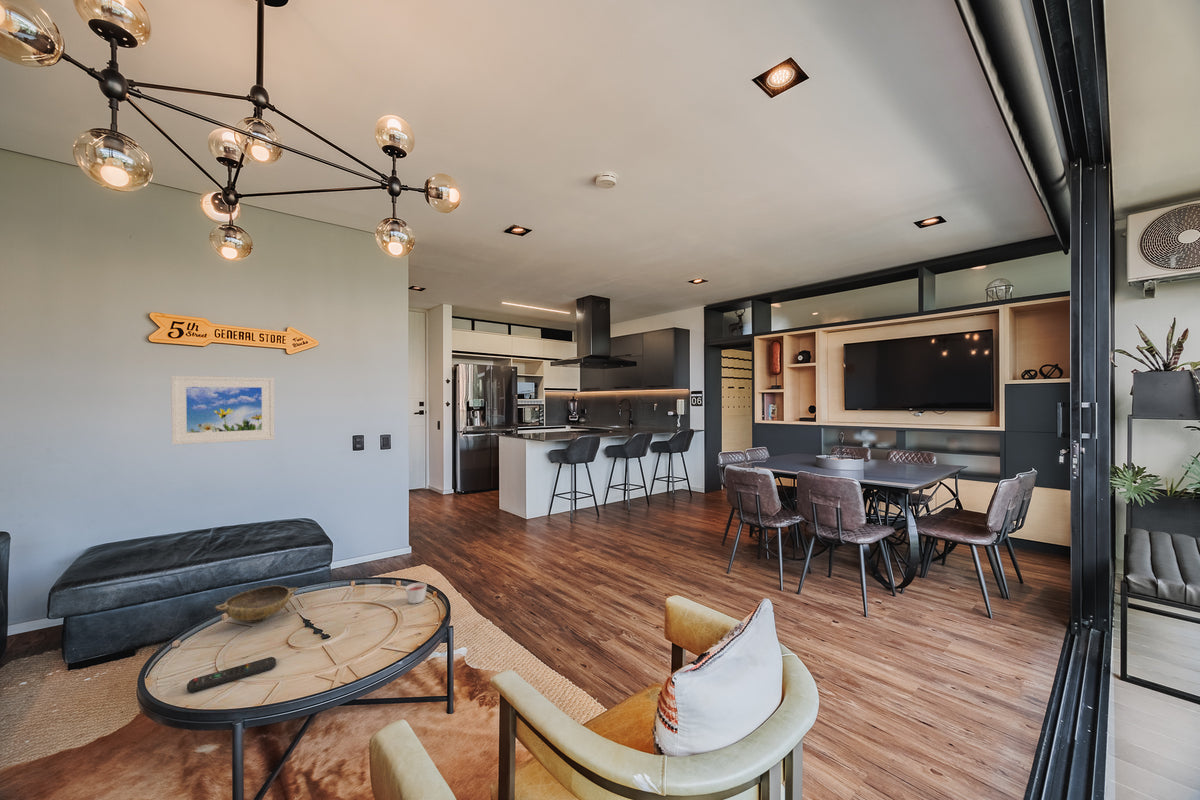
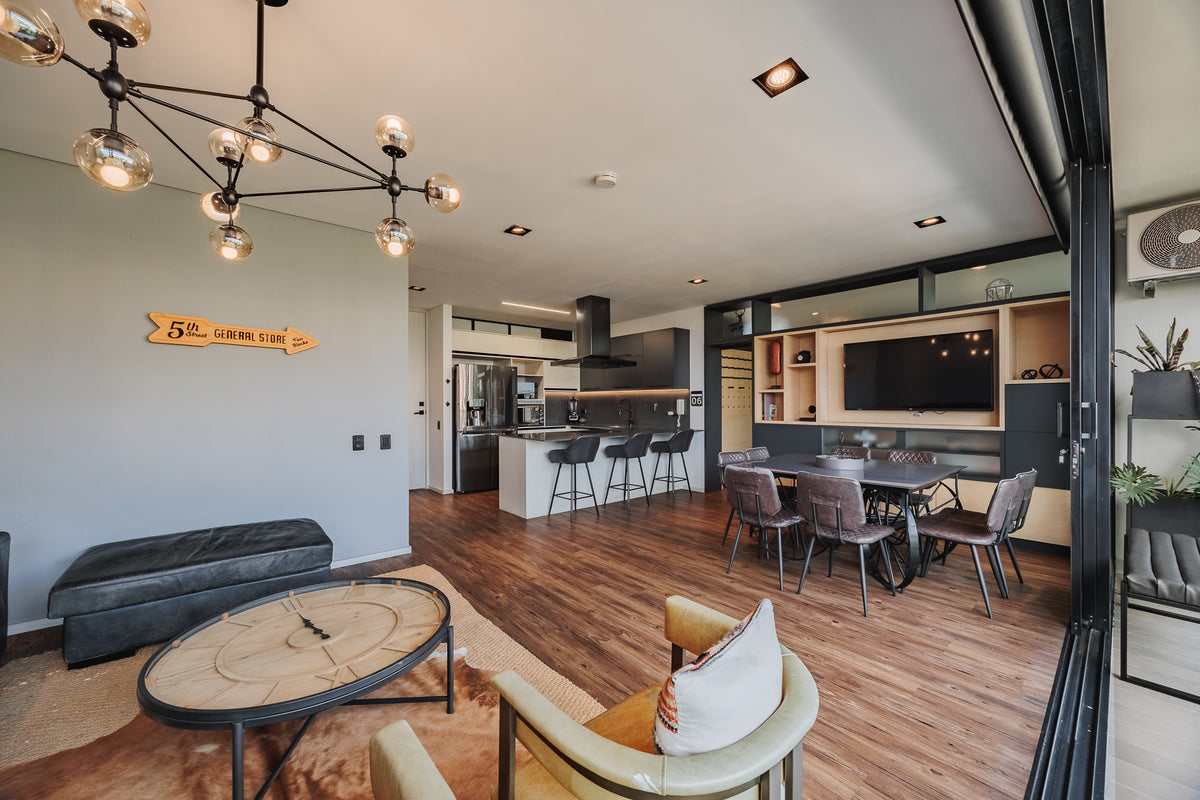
- remote control (233, 673)
- candle (416, 593)
- bowl (258, 607)
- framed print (225, 409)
